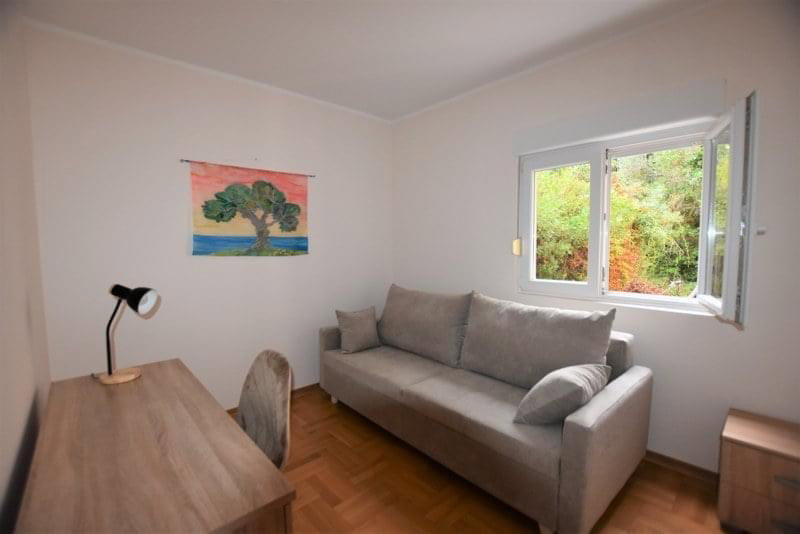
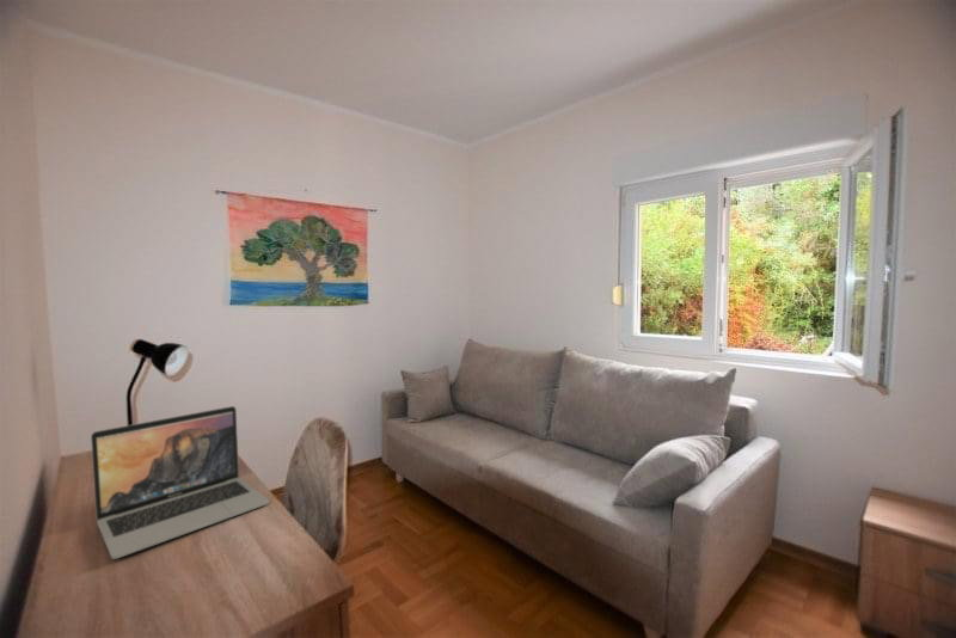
+ laptop (184, 470)
